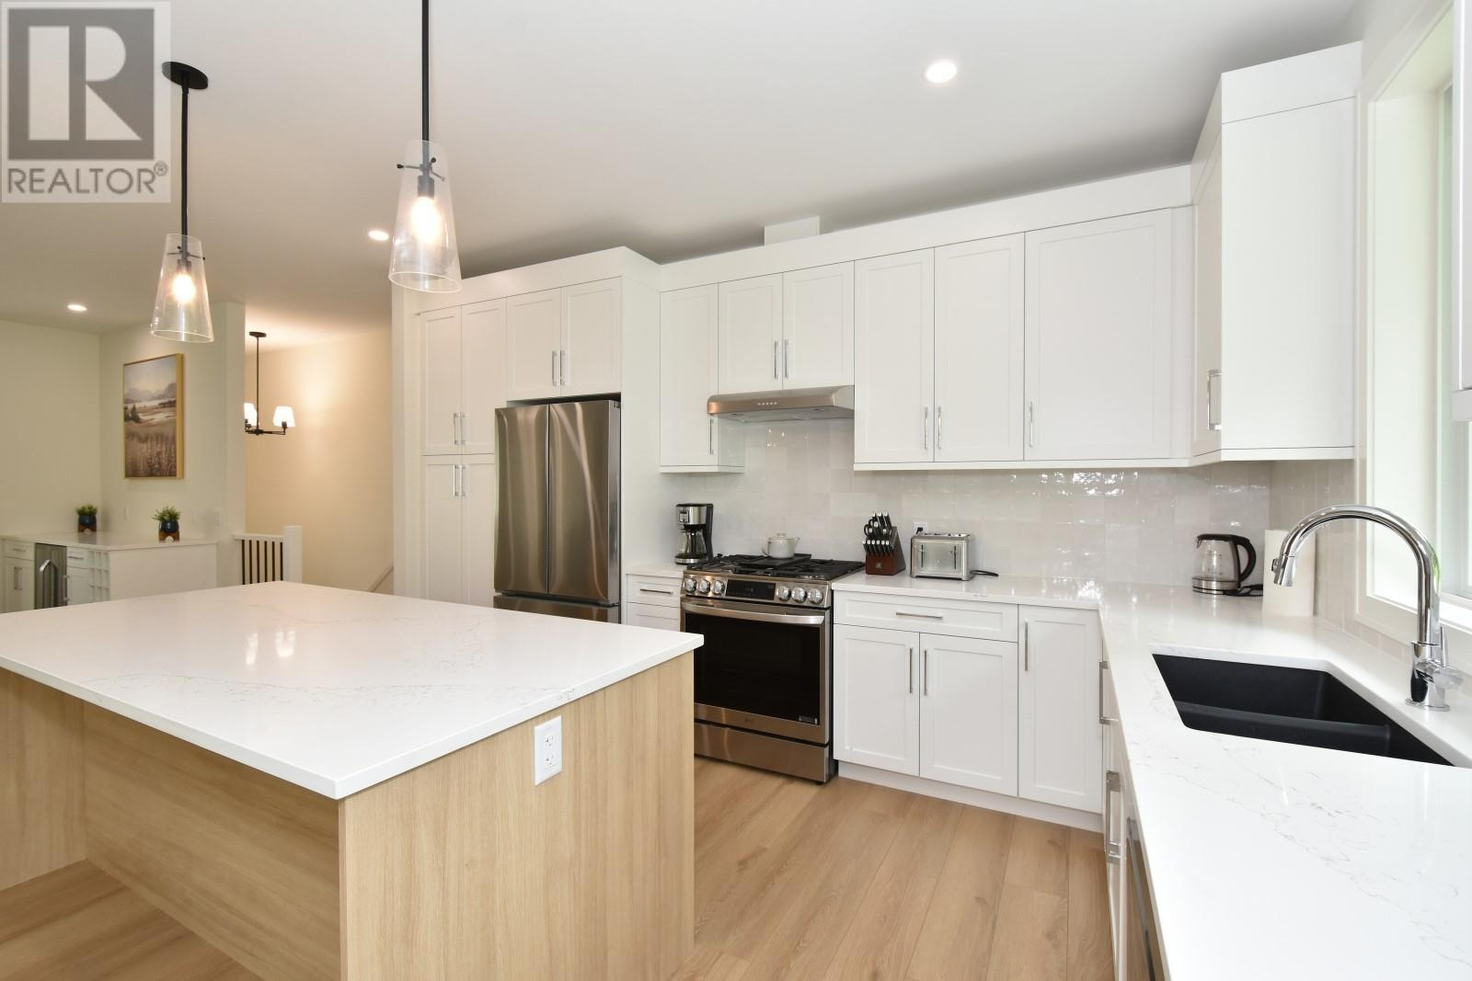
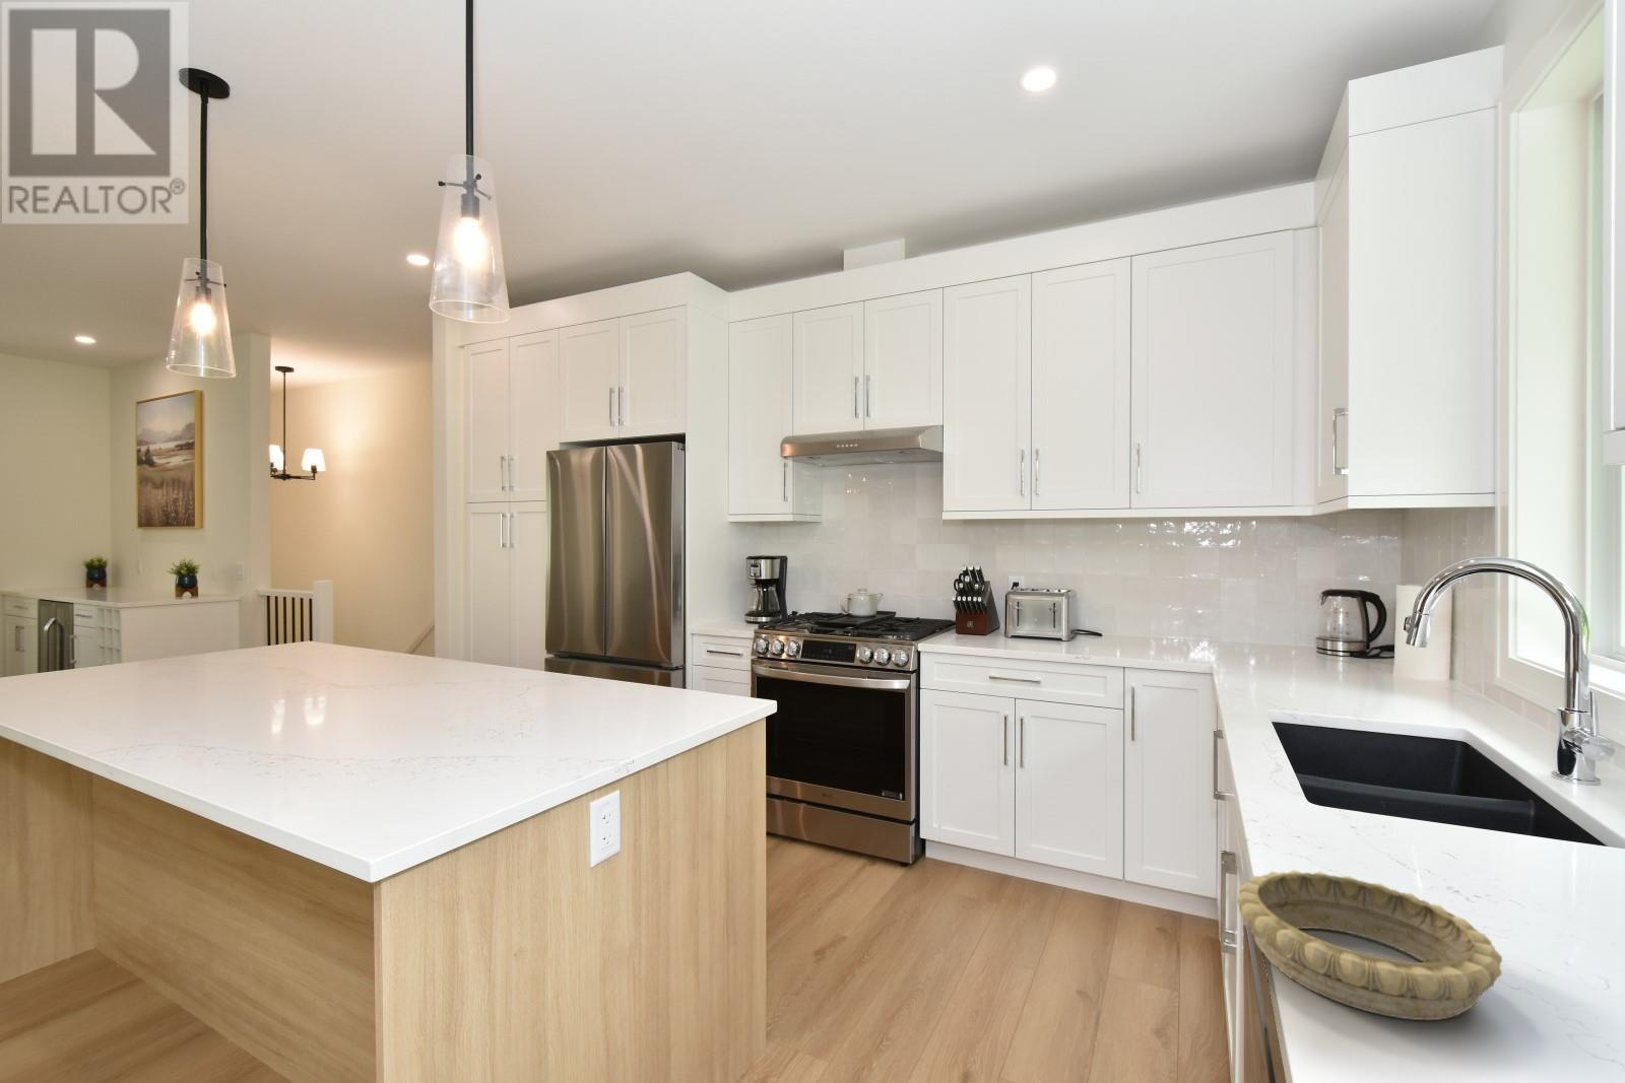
+ decorative bowl (1359, 934)
